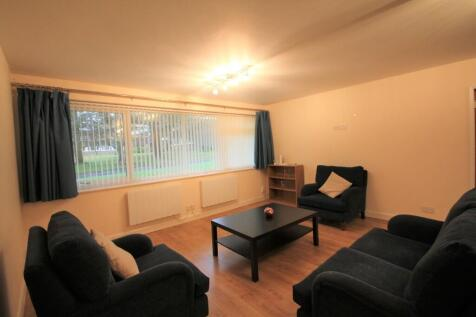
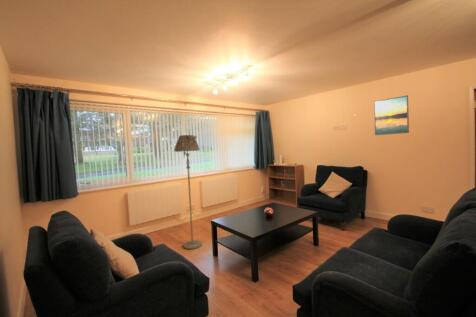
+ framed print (390, 116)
+ floor lamp (189, 190)
